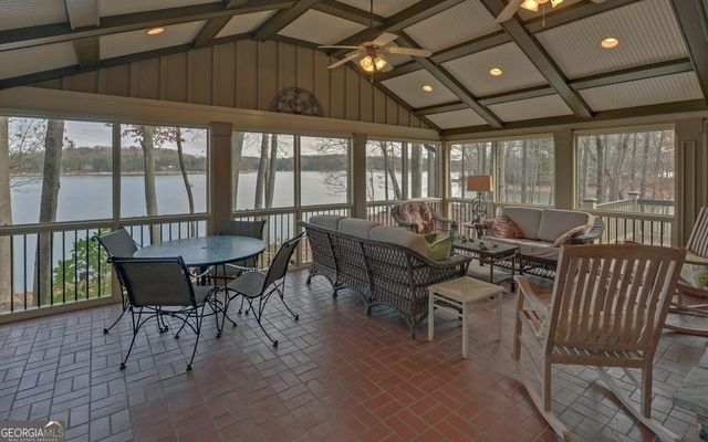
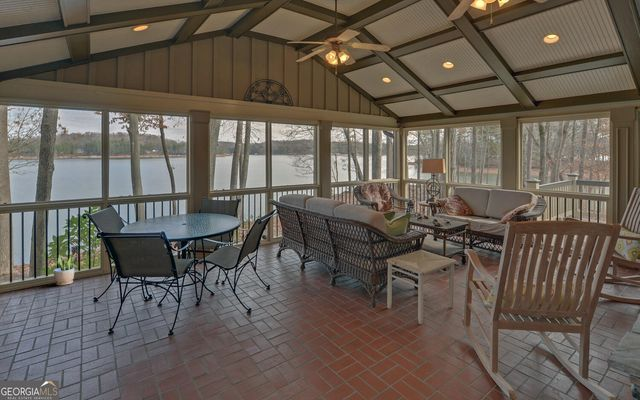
+ potted plant (64, 268)
